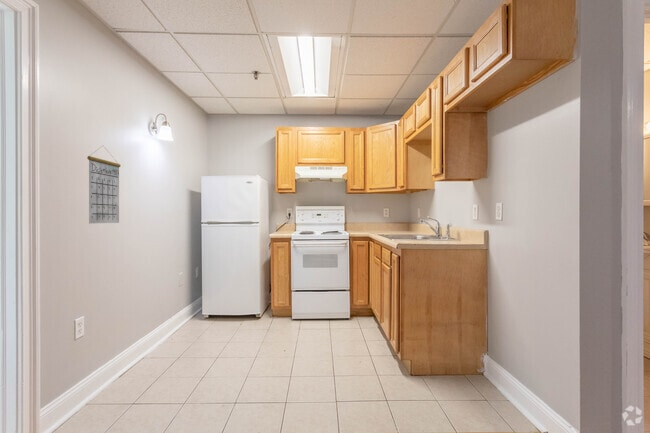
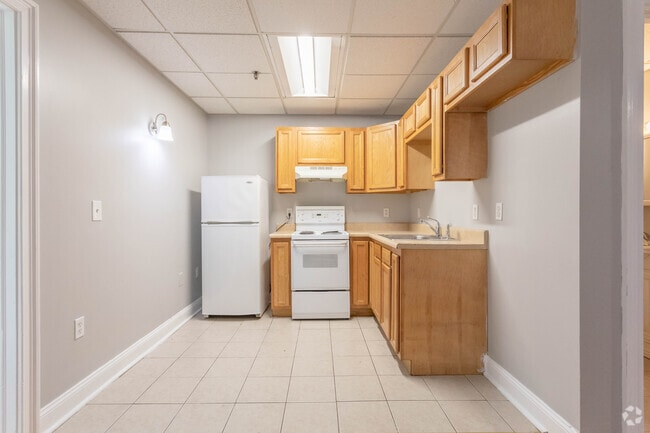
- calendar (105, 184)
